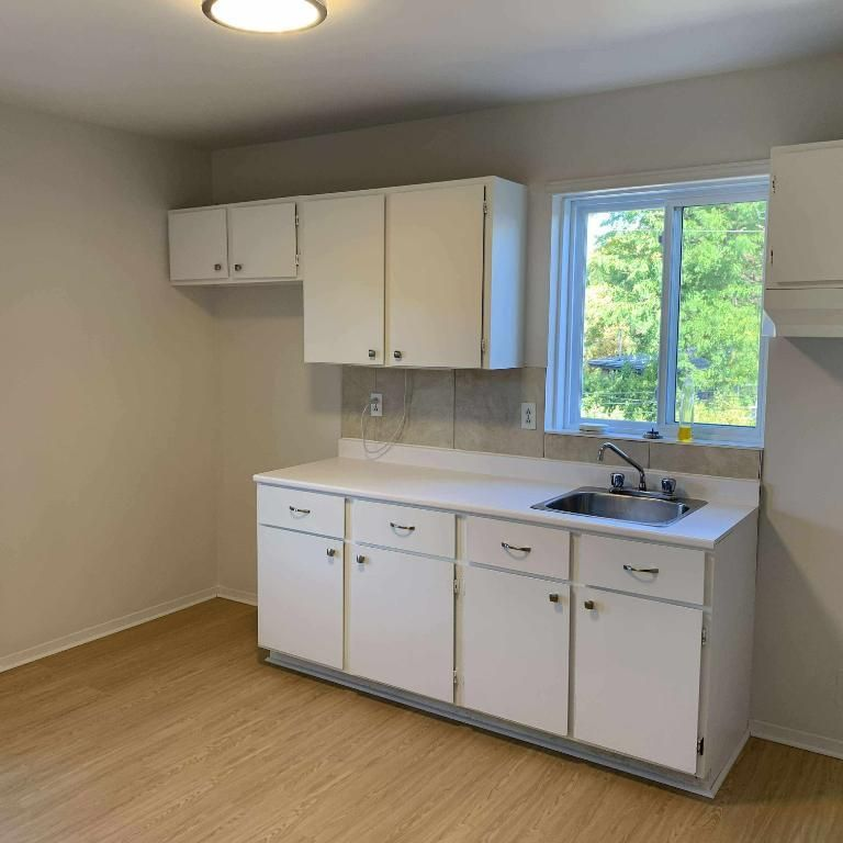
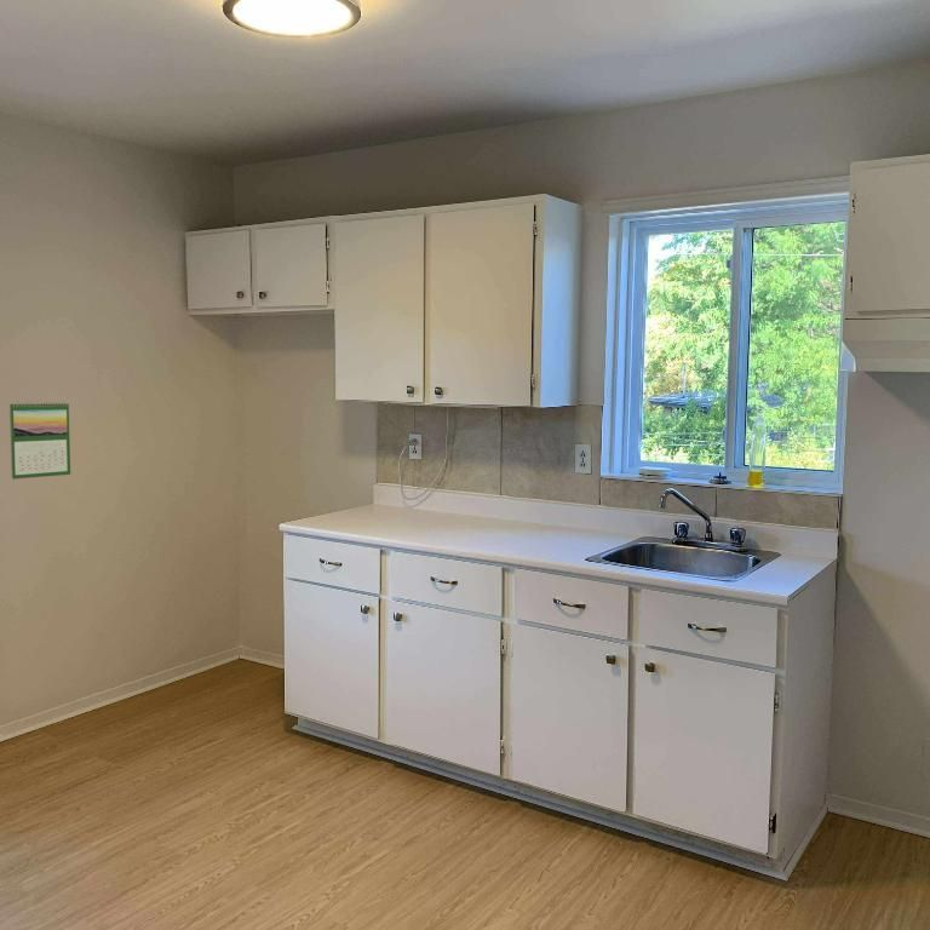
+ calendar (40, 438)
